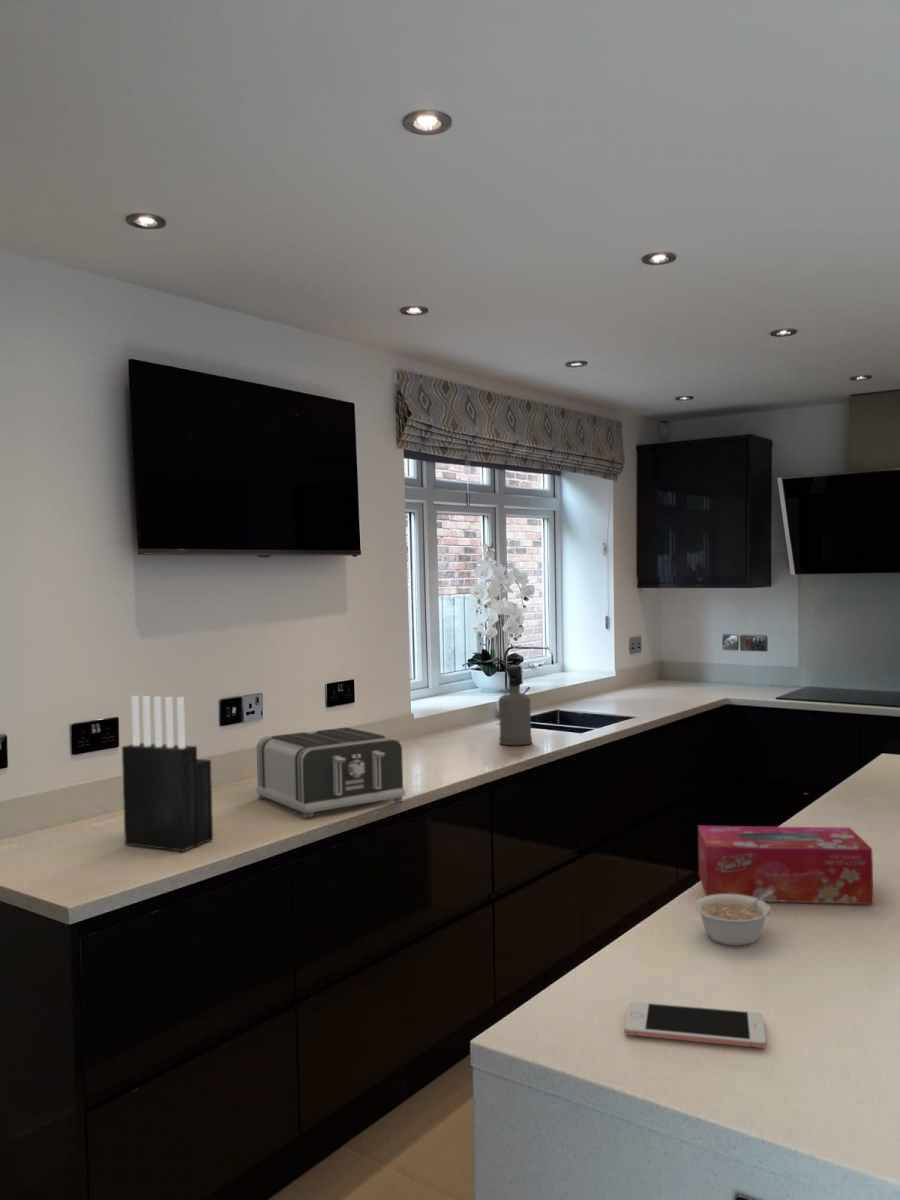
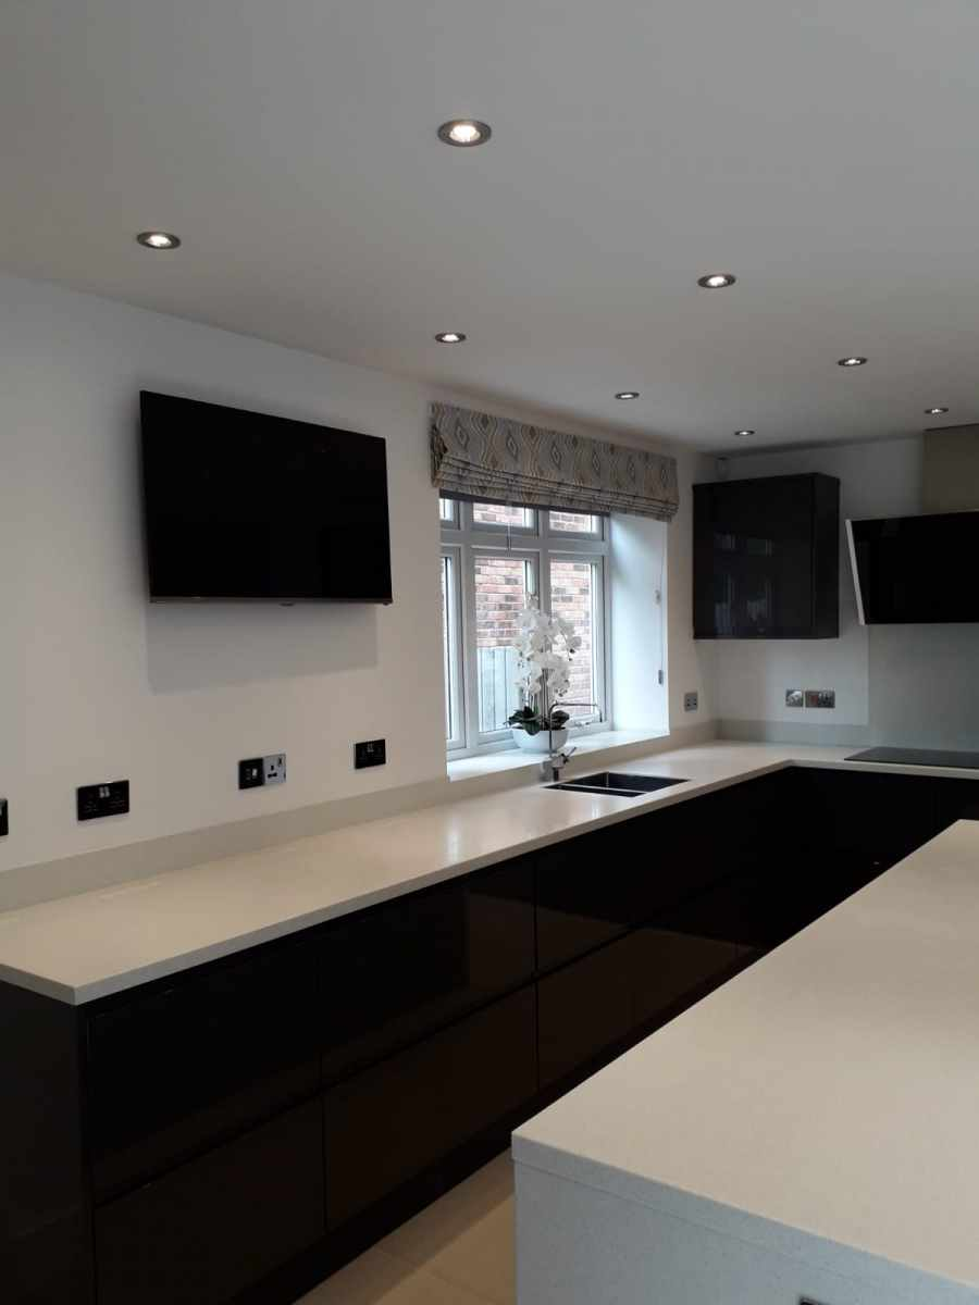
- spray bottle (515, 703)
- cell phone (694, 1023)
- tissue box (780, 862)
- toaster (331, 768)
- knife block (170, 768)
- legume (733, 917)
